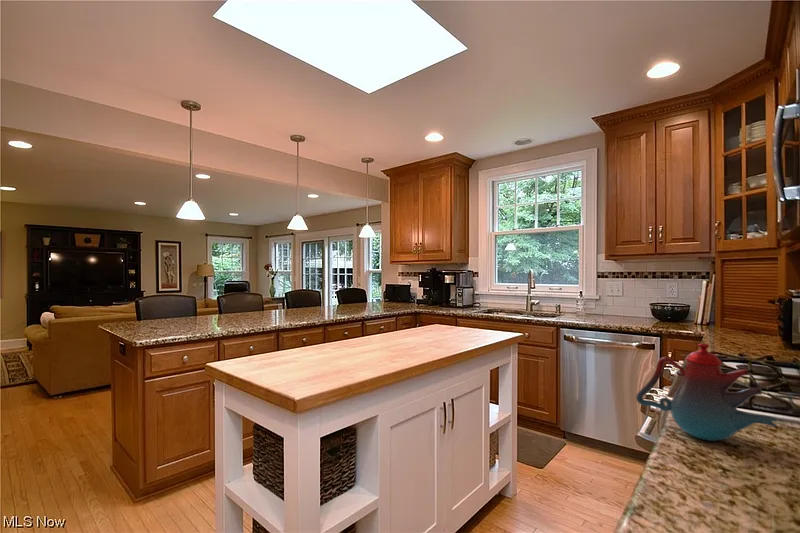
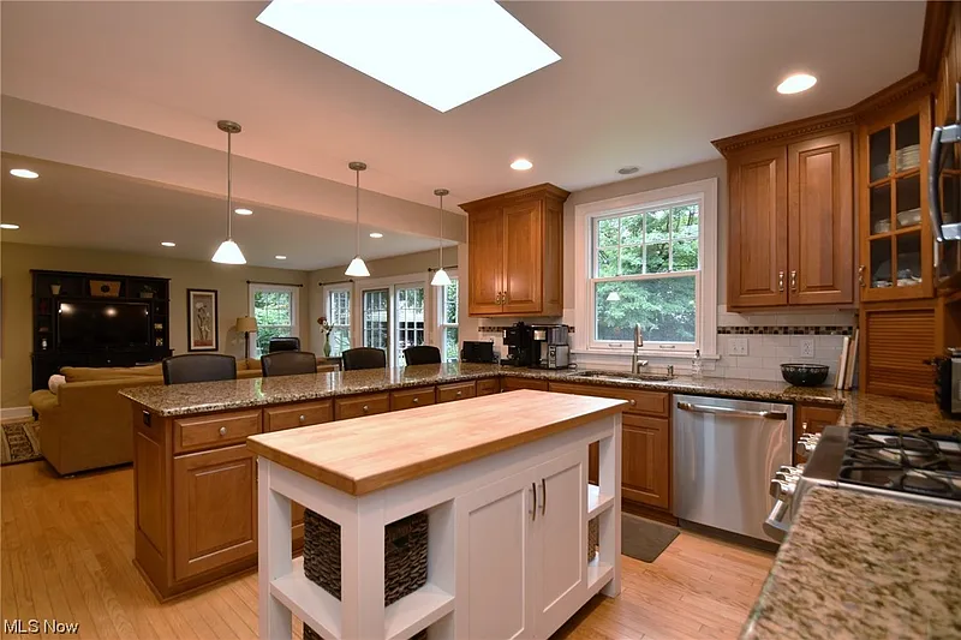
- teakettle (698, 388)
